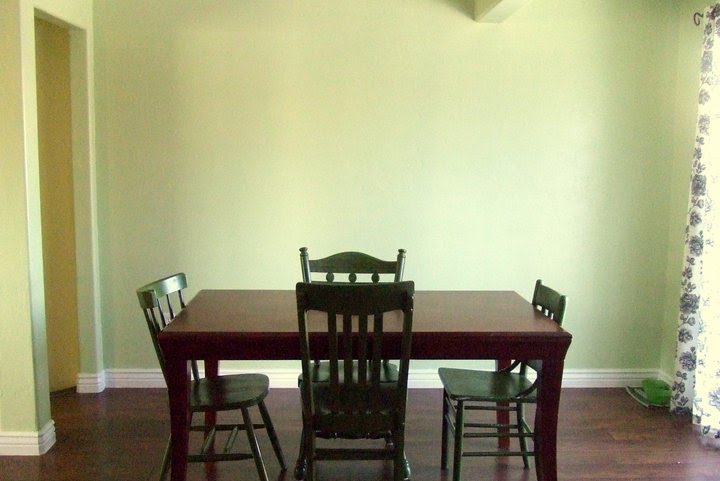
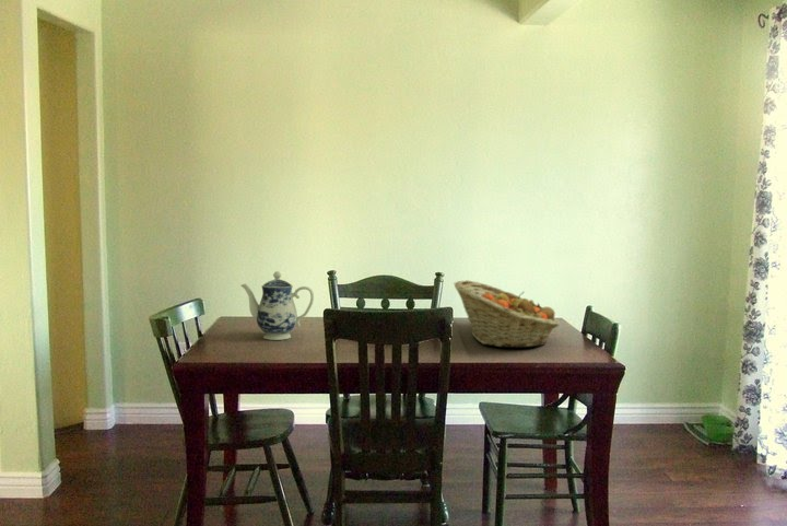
+ fruit basket (505, 311)
+ teapot (277, 304)
